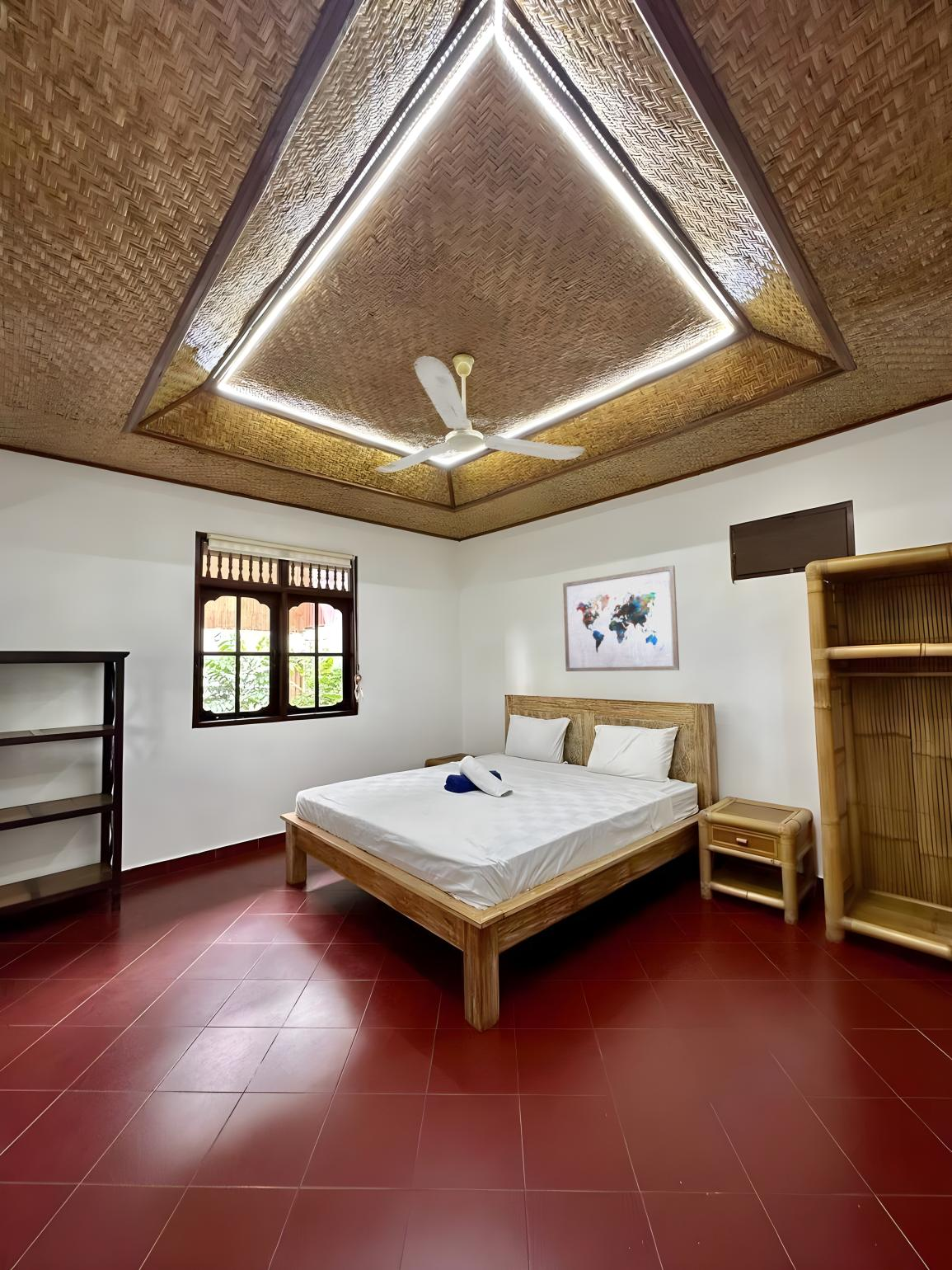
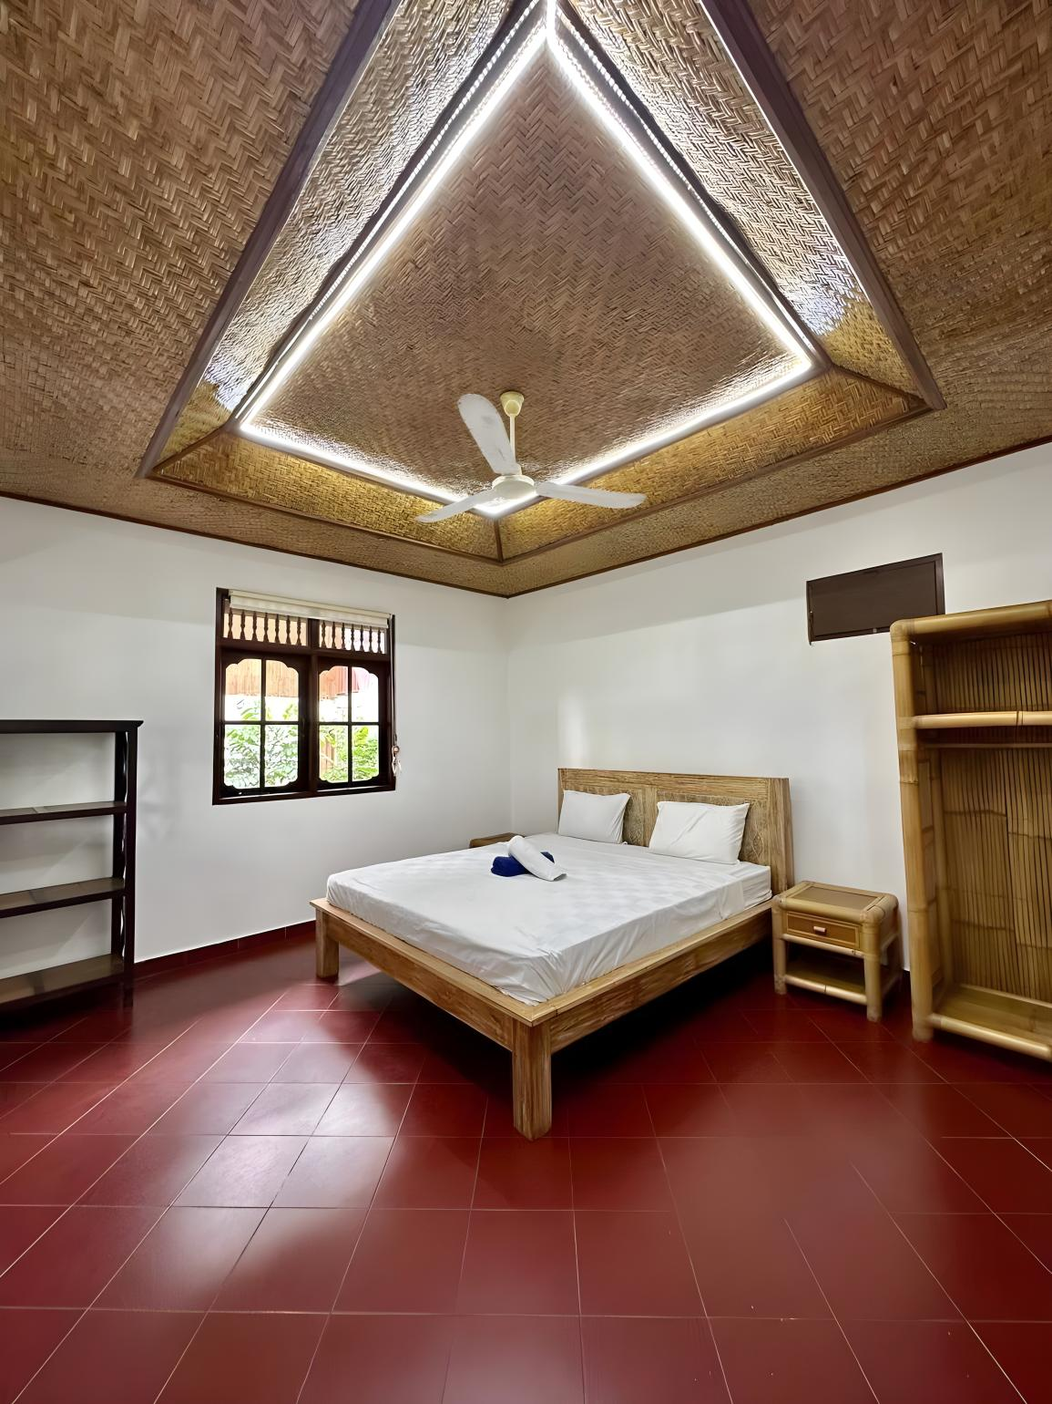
- wall art (616, 623)
